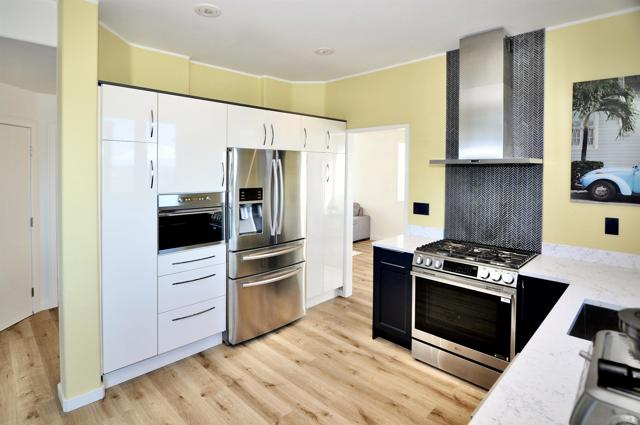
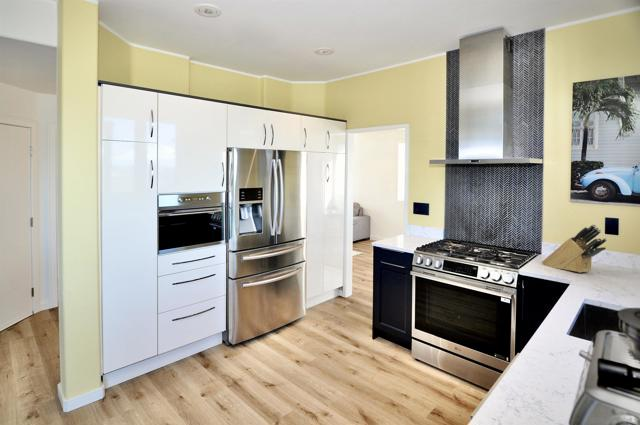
+ knife block (573, 246)
